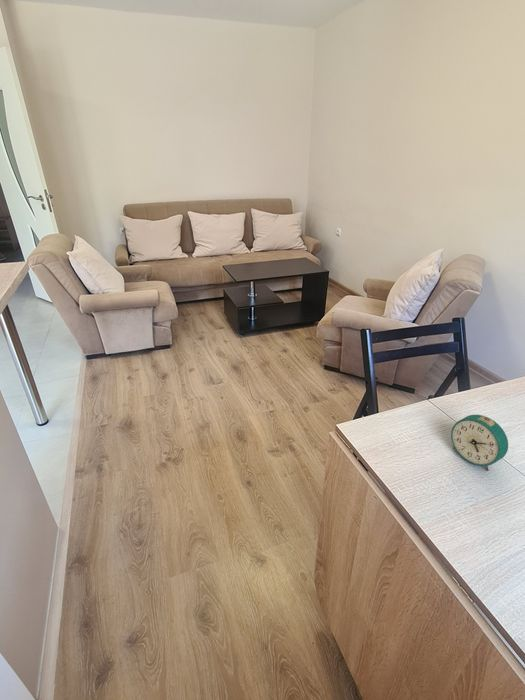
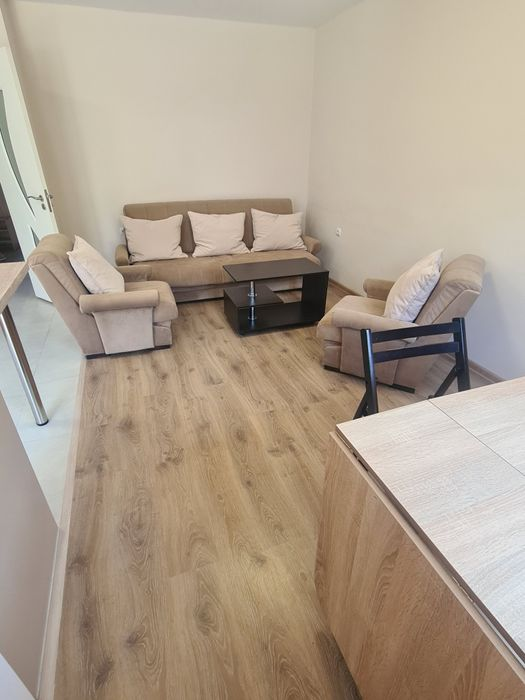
- alarm clock (481, 437)
